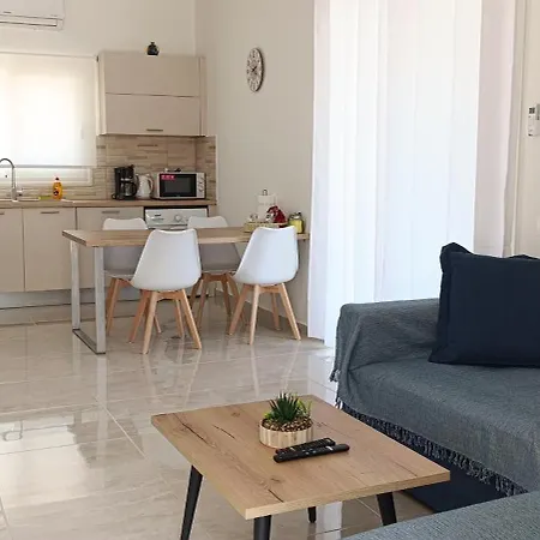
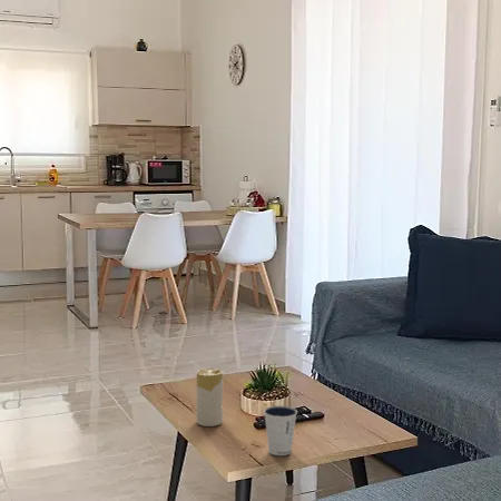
+ candle (209, 396)
+ dixie cup (279, 431)
